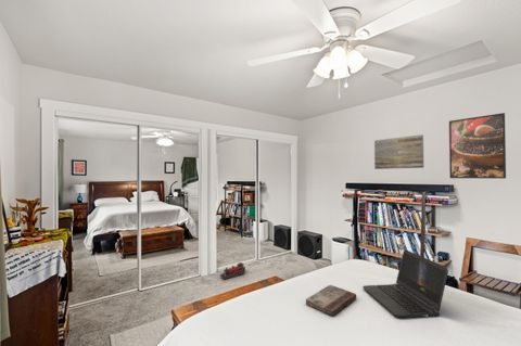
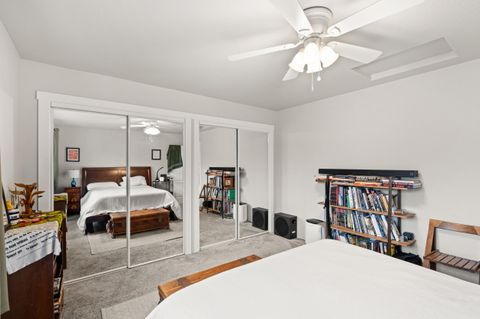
- toy train (232, 270)
- laptop computer (401, 280)
- book (331, 298)
- wall art (397, 153)
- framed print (475, 148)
